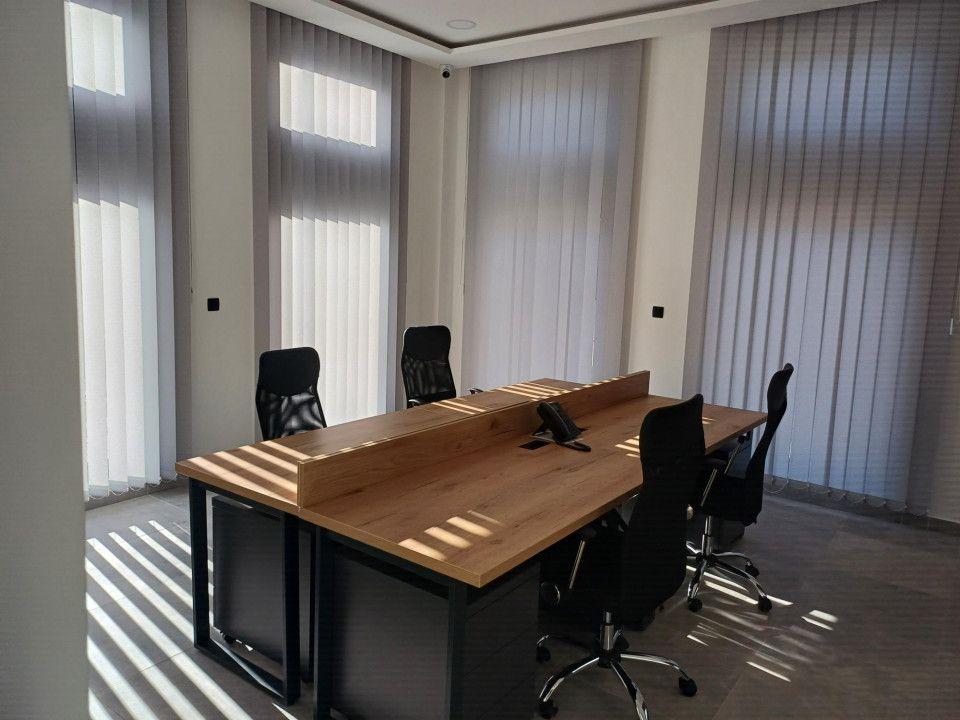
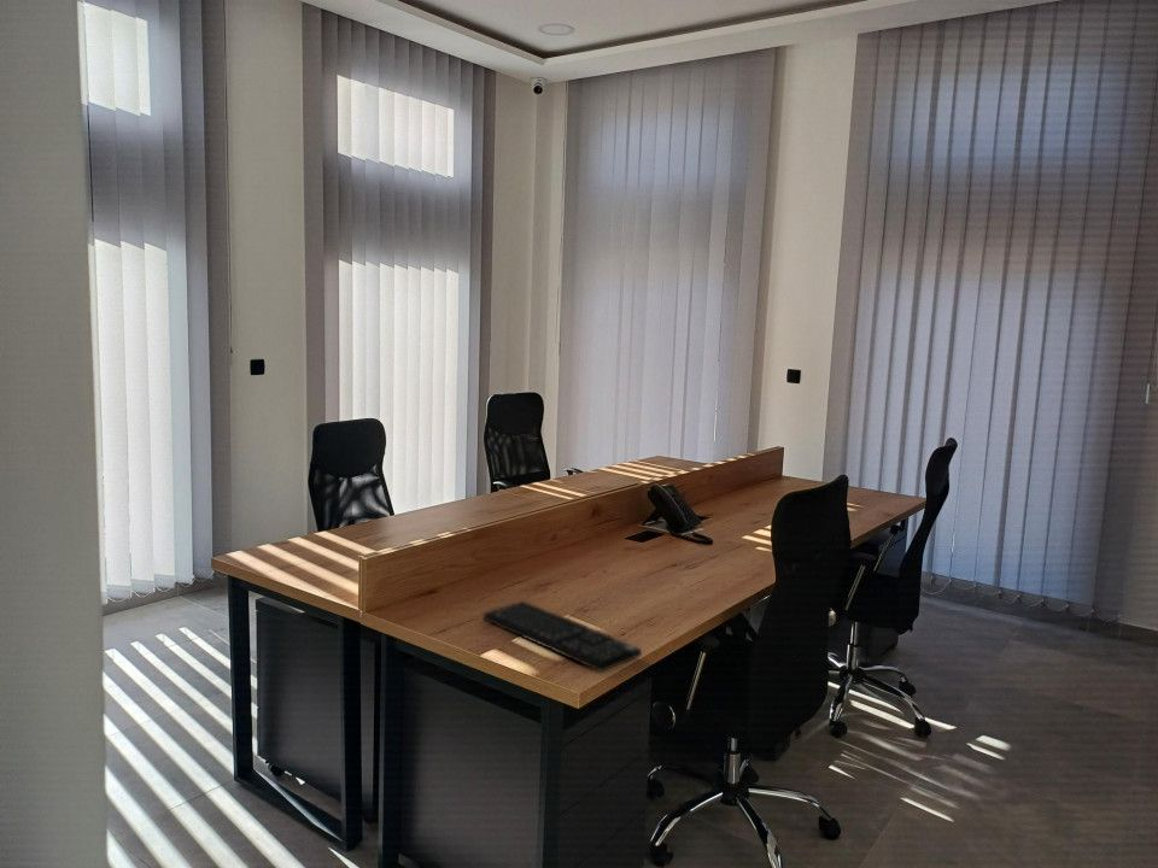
+ keyboard (557, 632)
